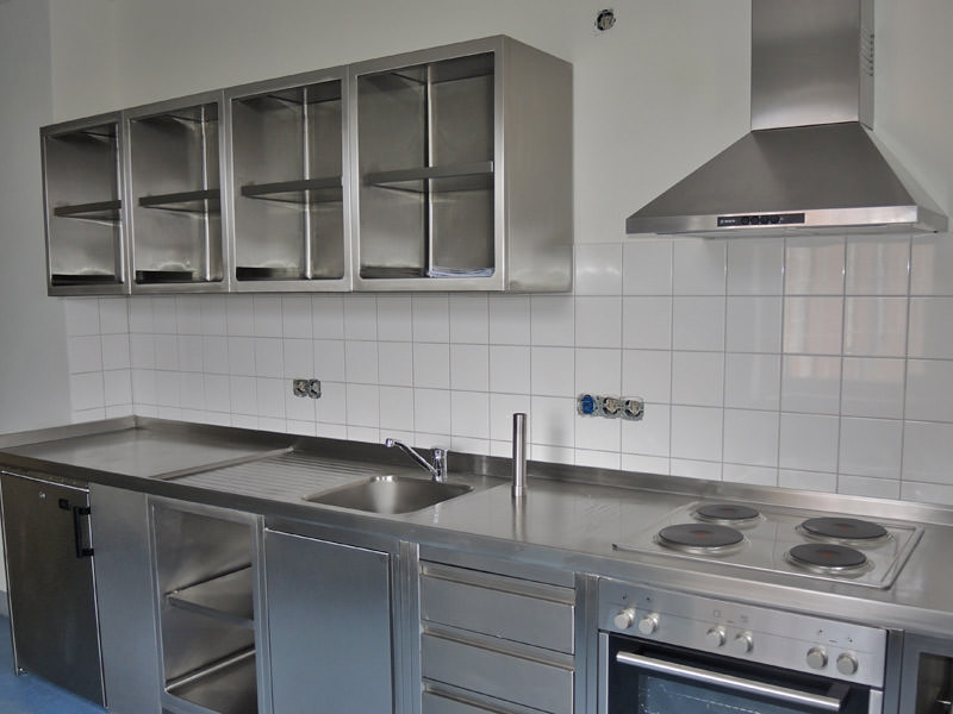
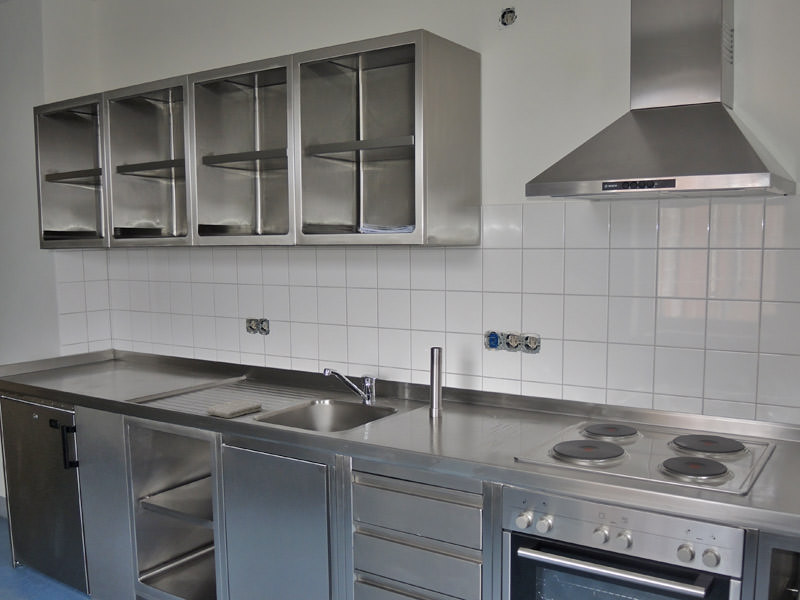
+ washcloth (235, 408)
